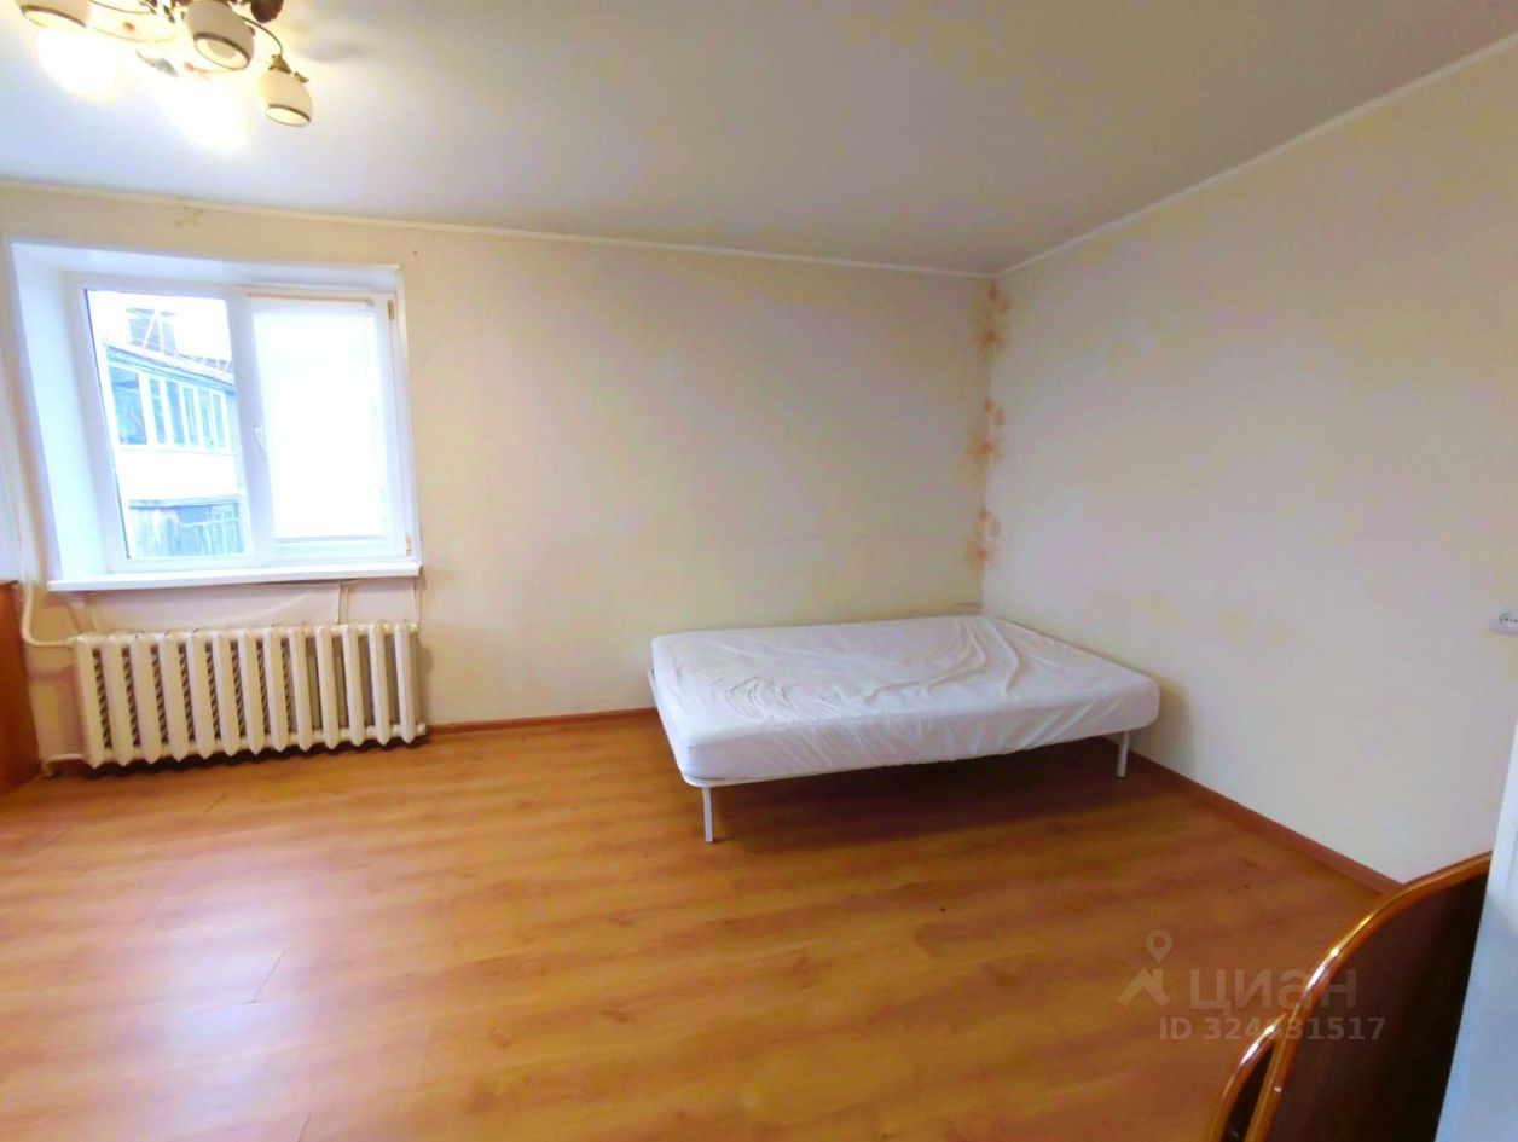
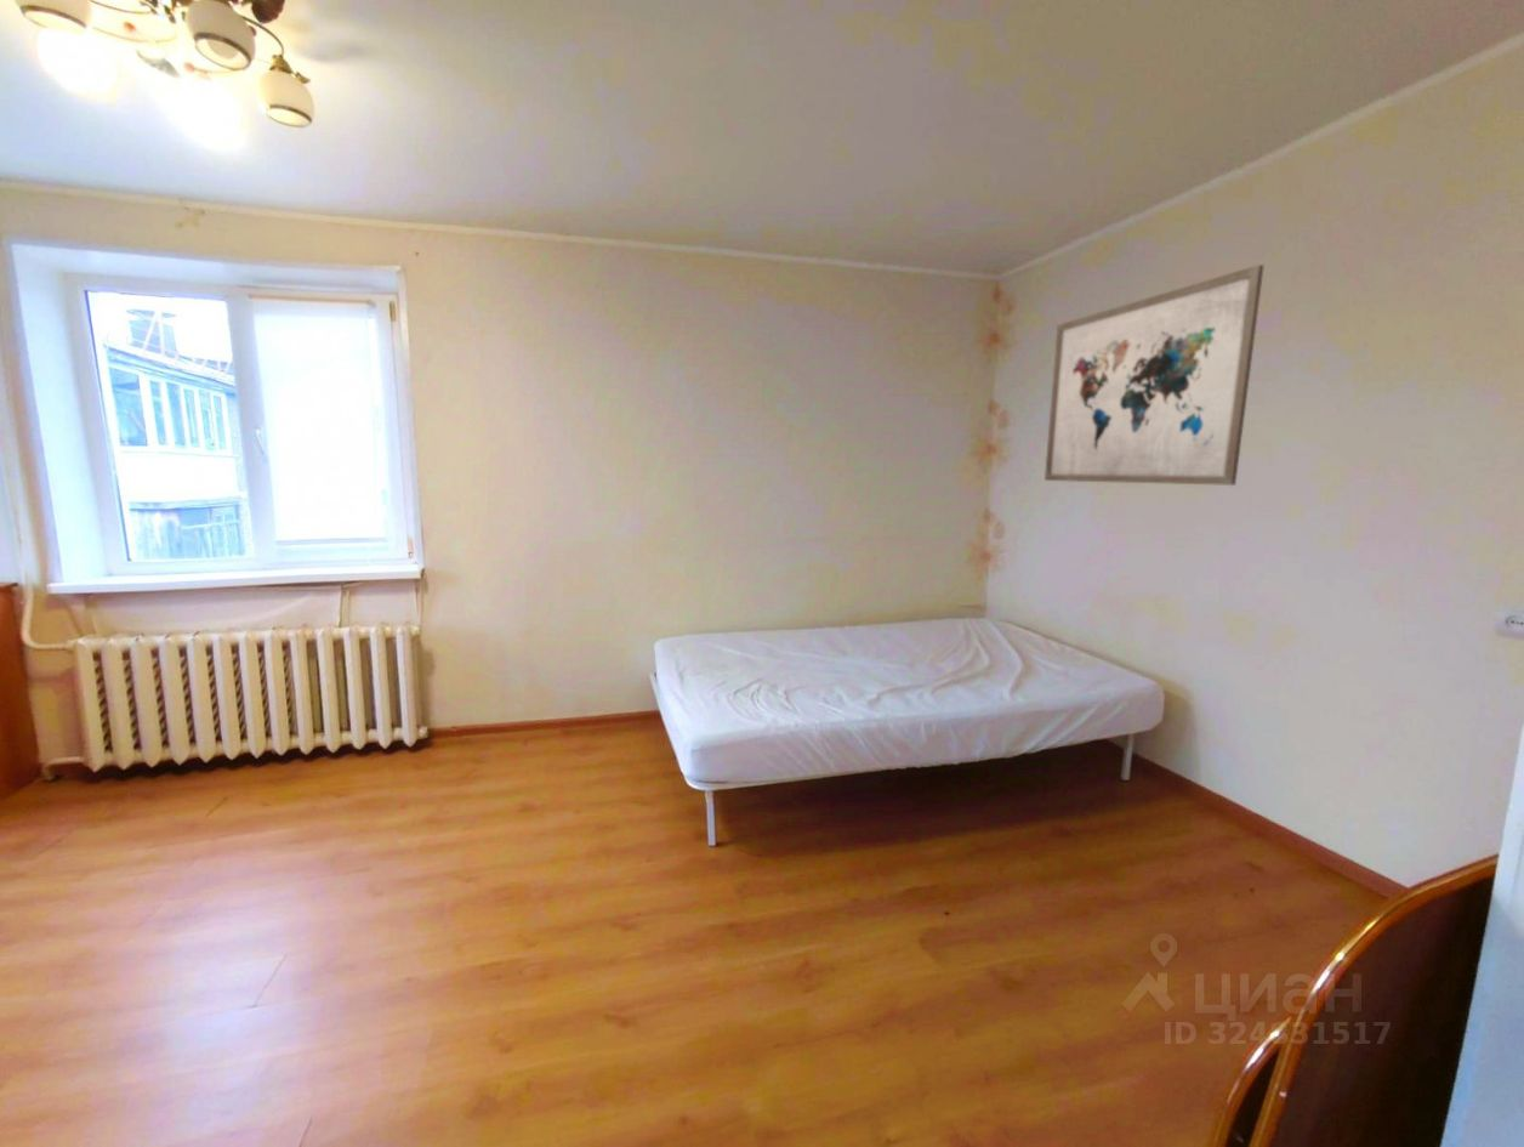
+ wall art (1133, 393)
